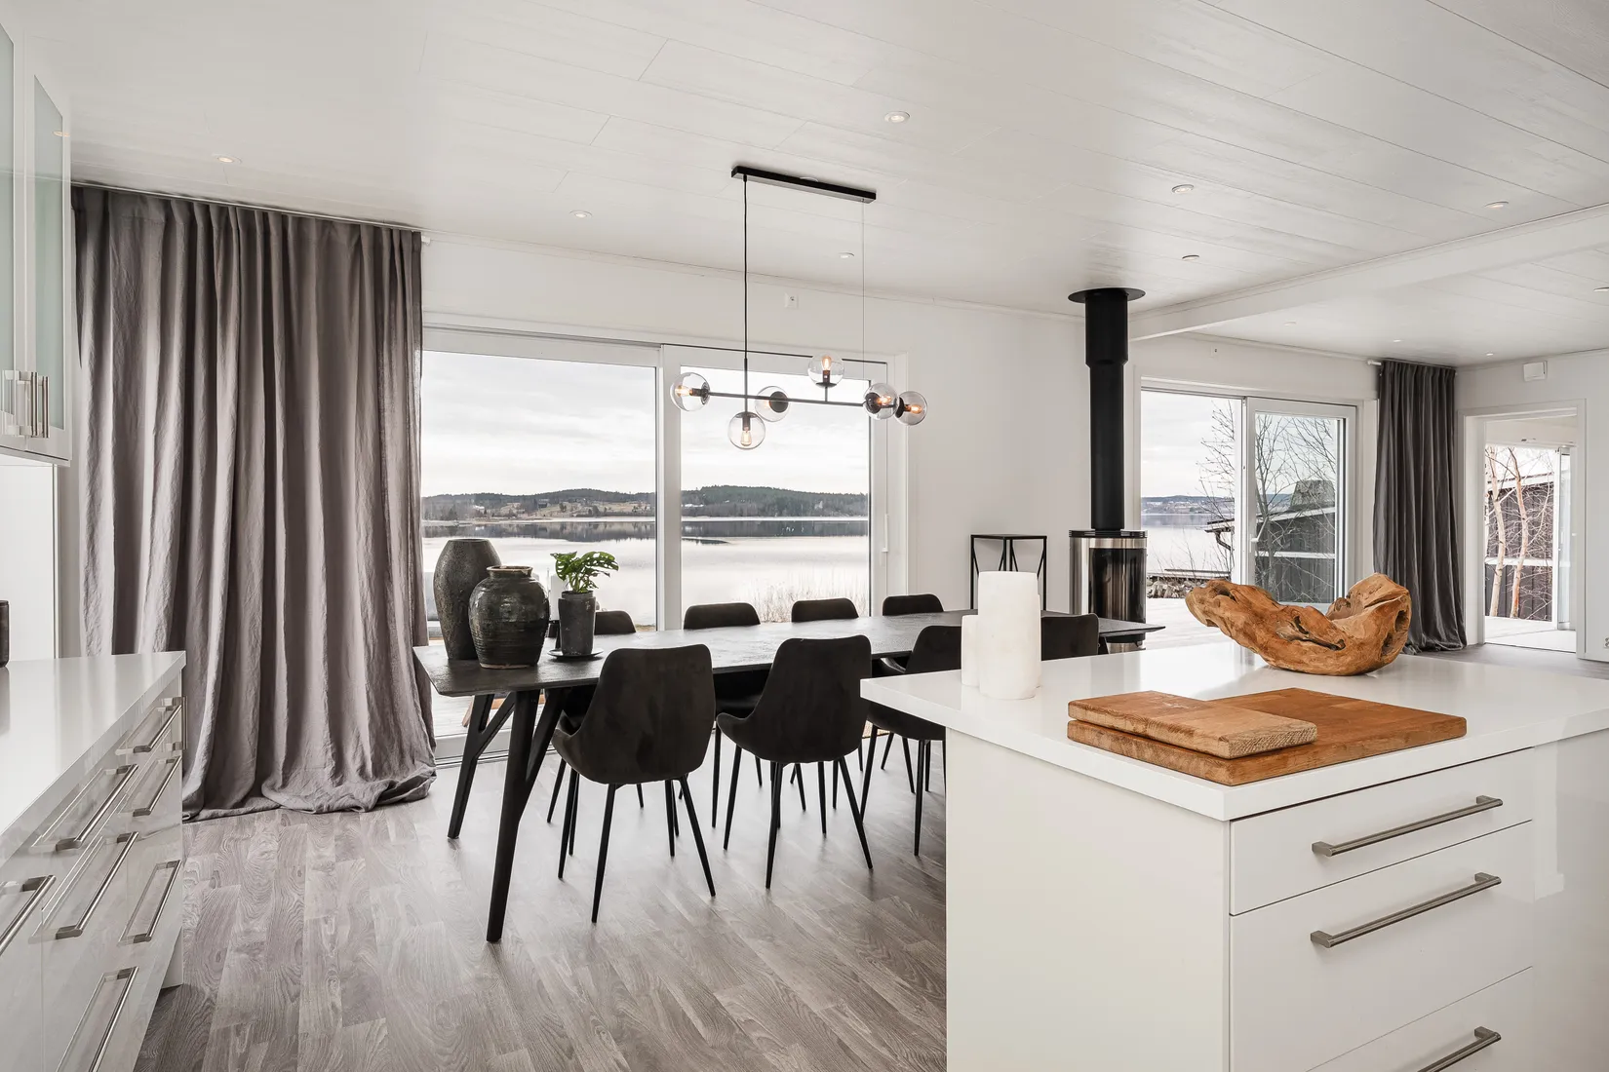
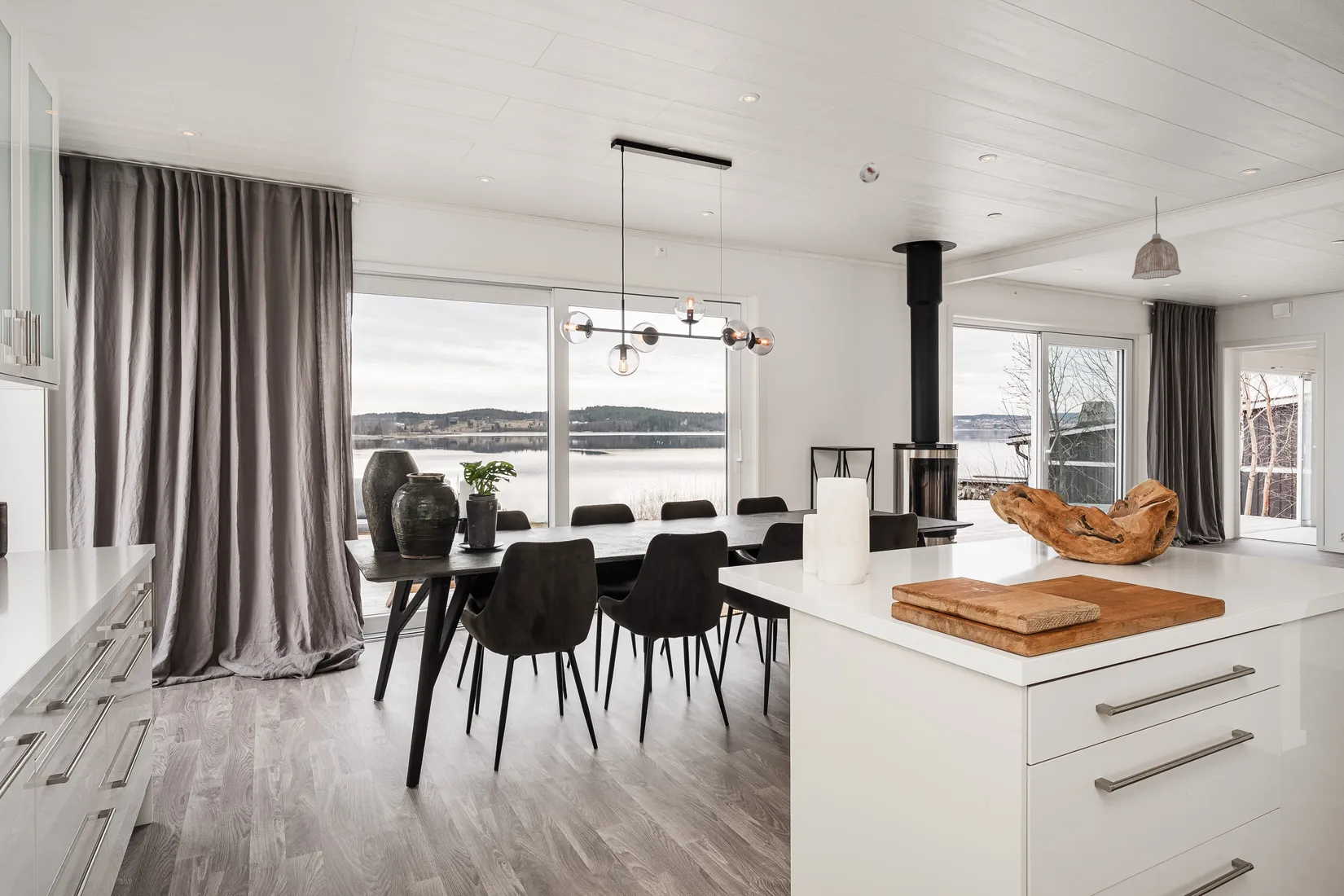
+ pendant lamp (1156, 235)
+ smoke detector (869, 172)
